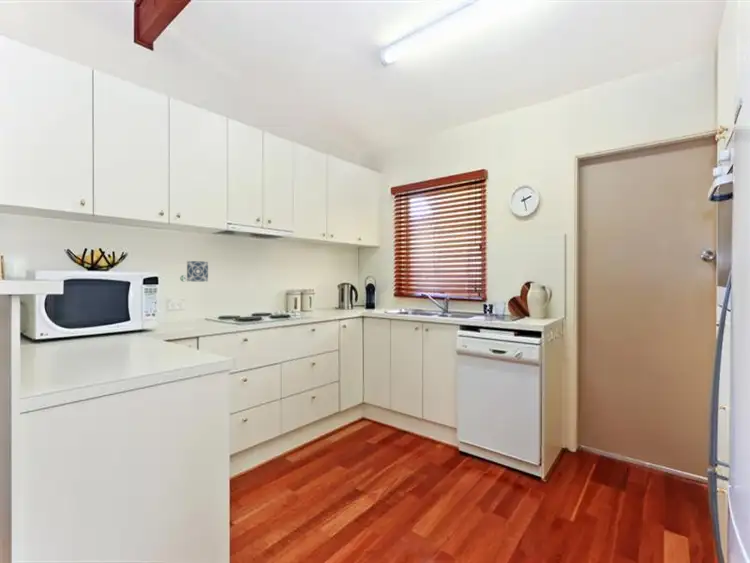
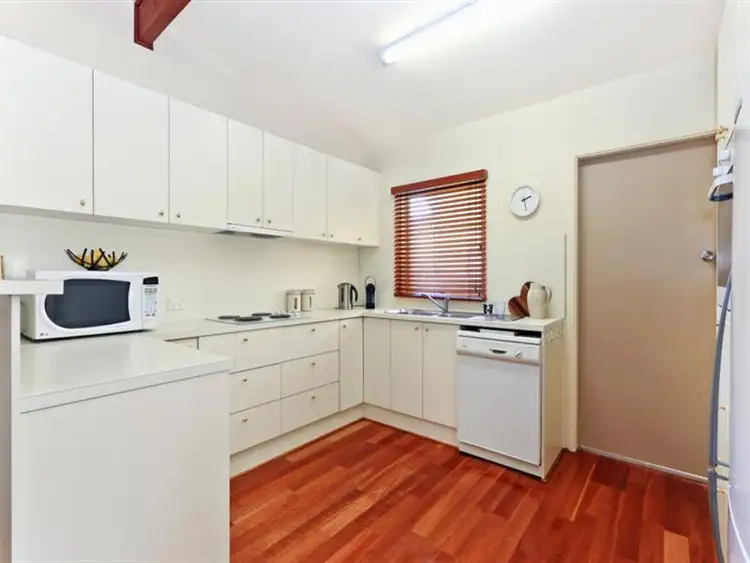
- decorative tile (194, 271)
